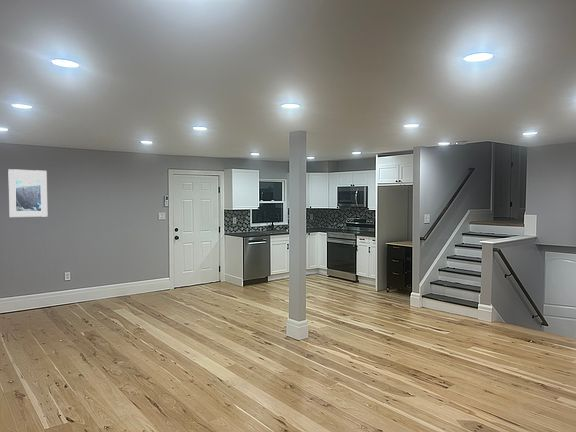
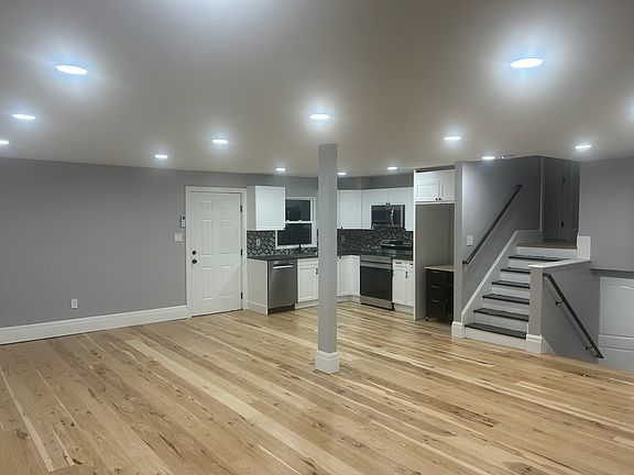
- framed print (28, 193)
